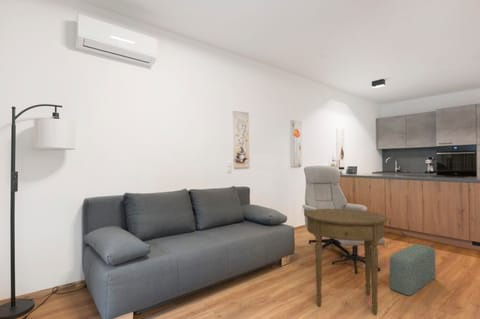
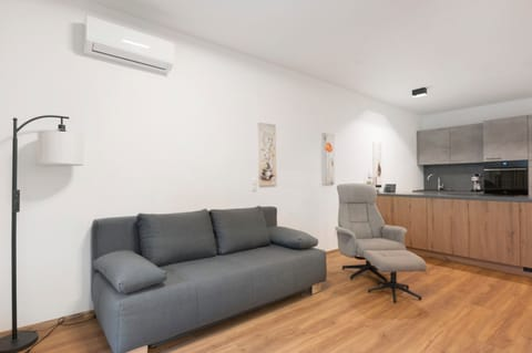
- pouf (413, 266)
- side table (349, 240)
